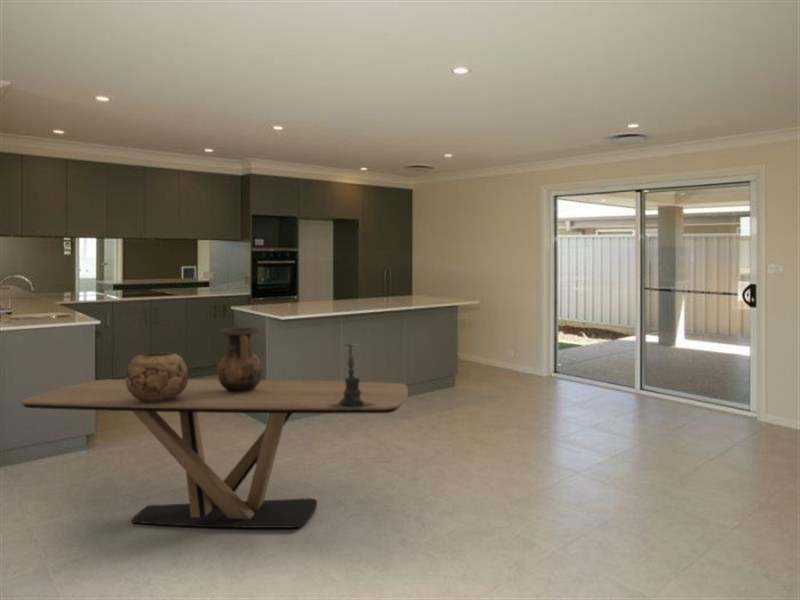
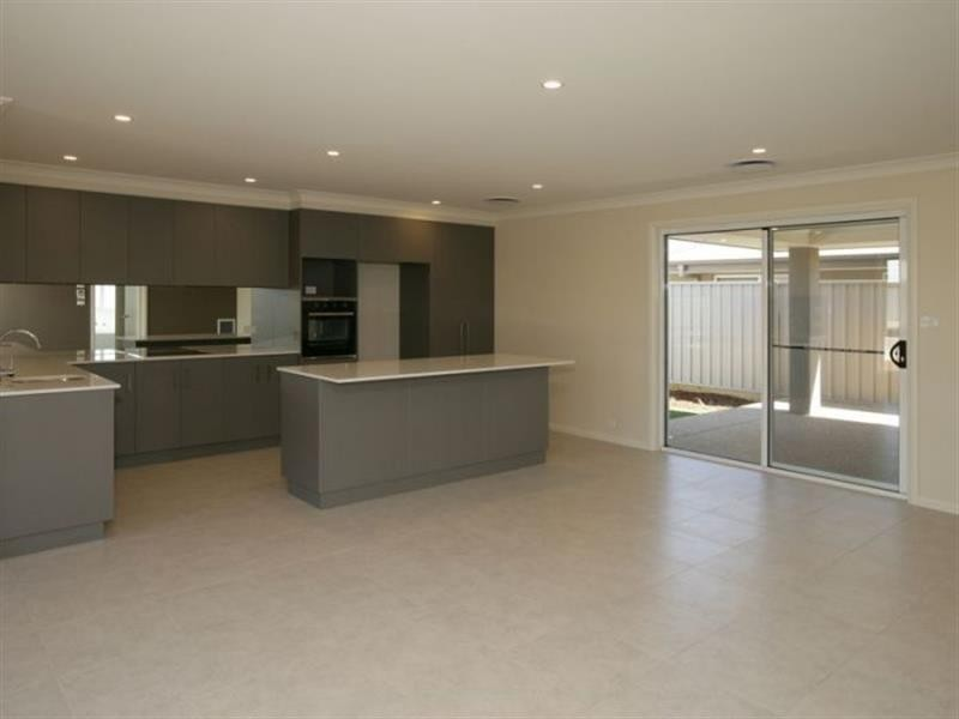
- decorative bowl (157, 376)
- dining table (239, 461)
- candle holder (351, 369)
- vase (240, 359)
